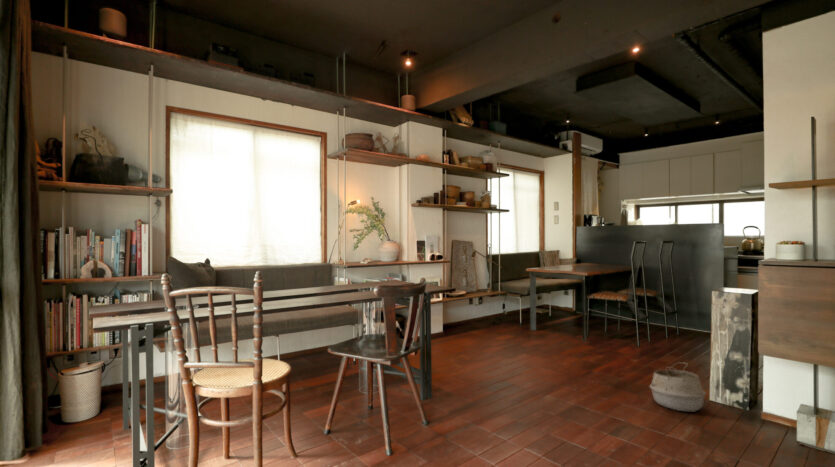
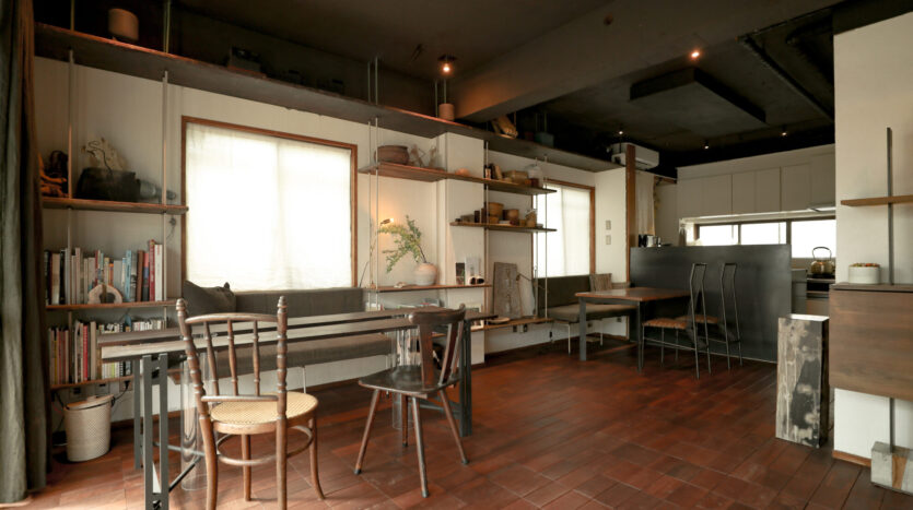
- woven basket (677, 382)
